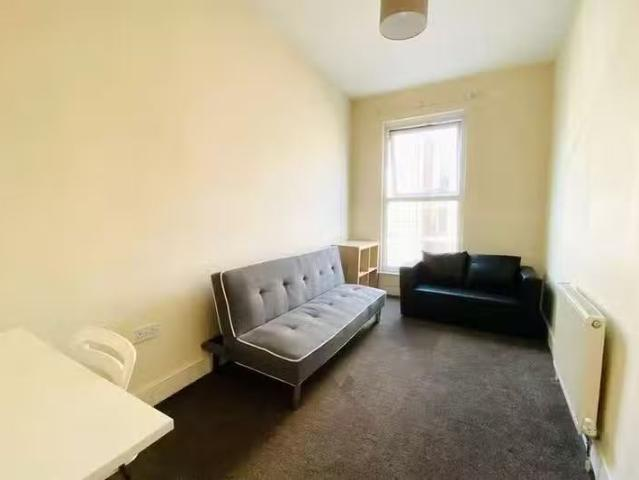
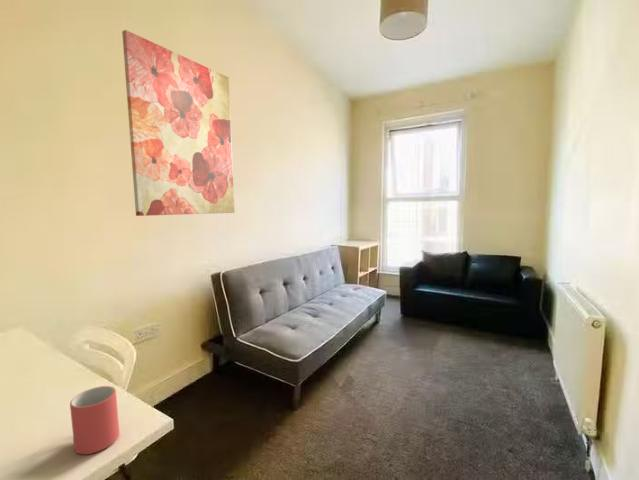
+ mug (93, 415)
+ wall art (188, 137)
